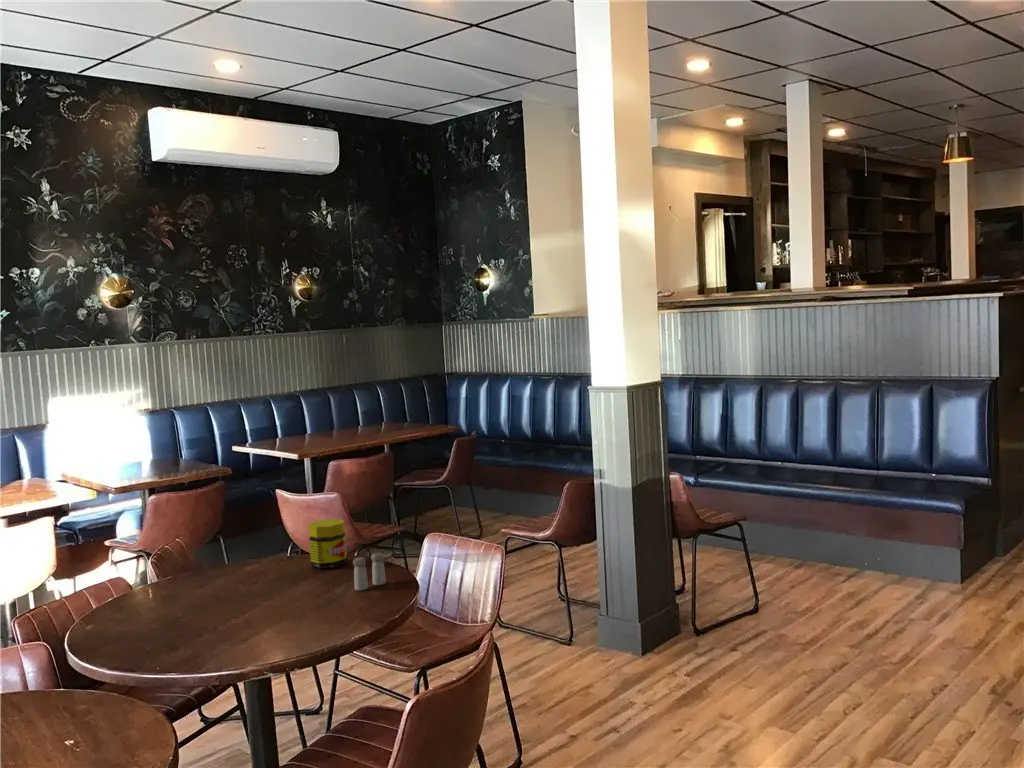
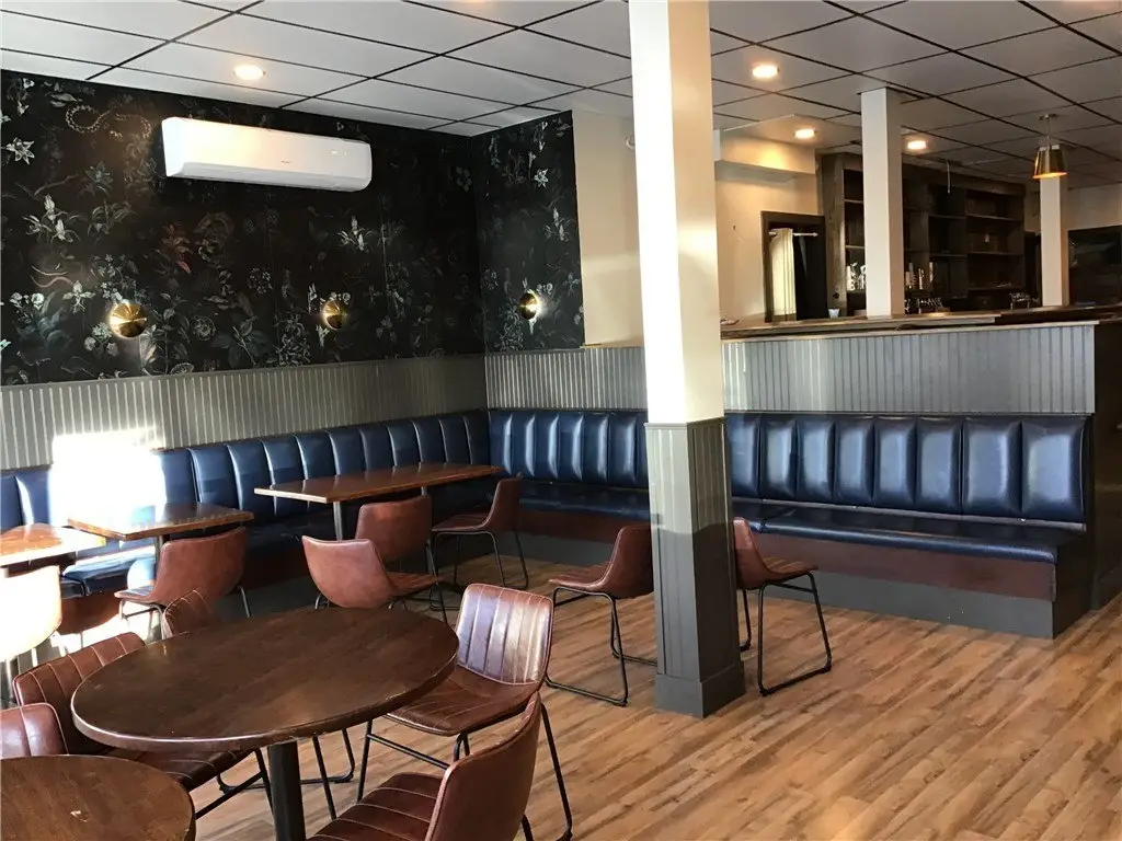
- jar (327, 543)
- salt and pepper shaker (372, 570)
